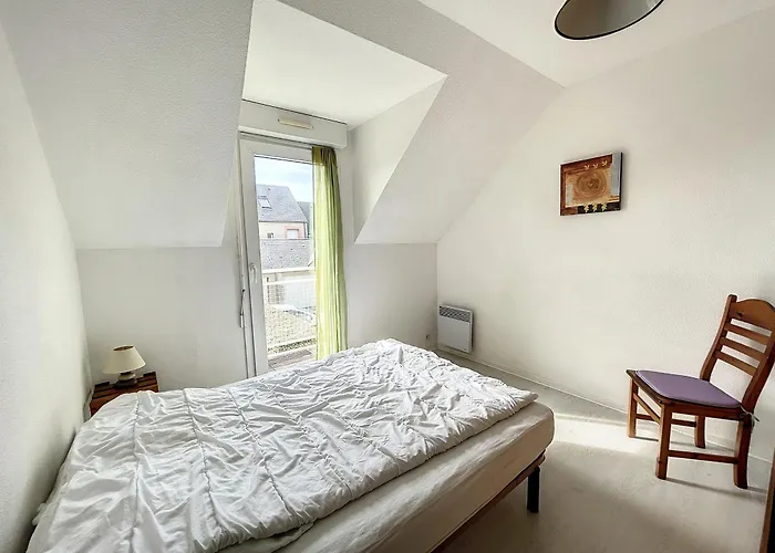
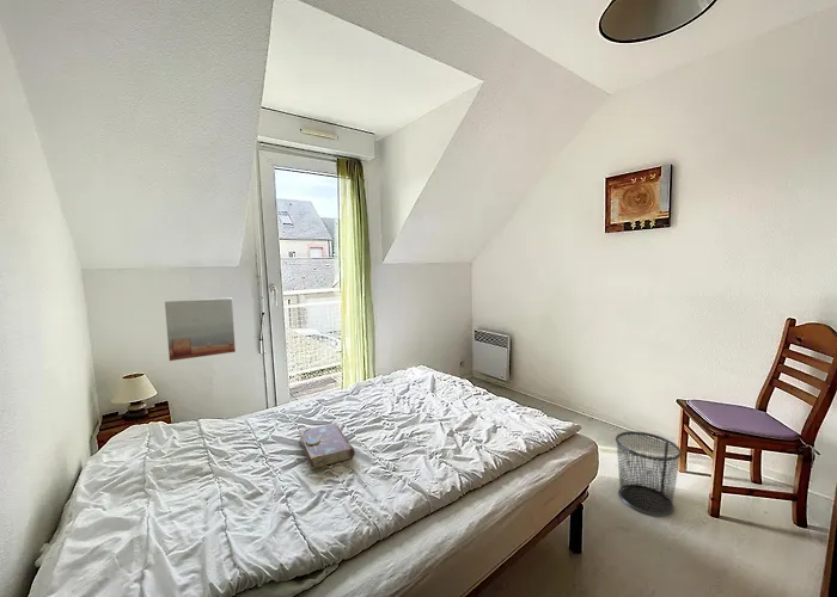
+ wall art (201, 327)
+ waste bin (646, 470)
+ book (325, 442)
